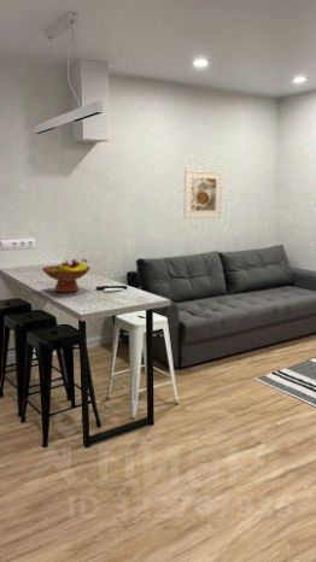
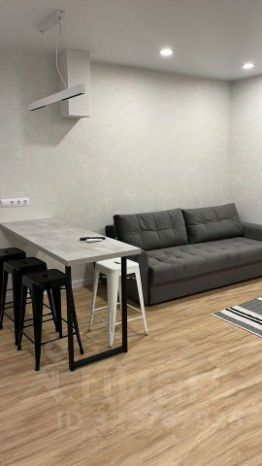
- fruit bowl (66, 275)
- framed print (203, 194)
